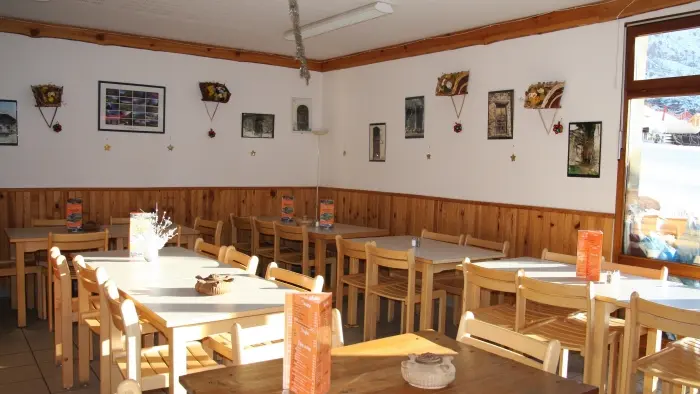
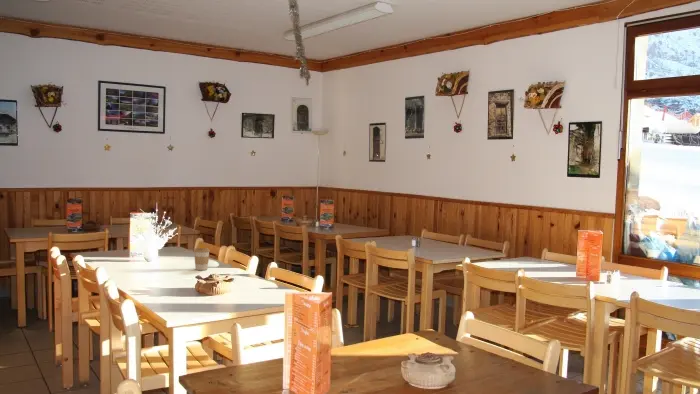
+ coffee cup (201, 258)
